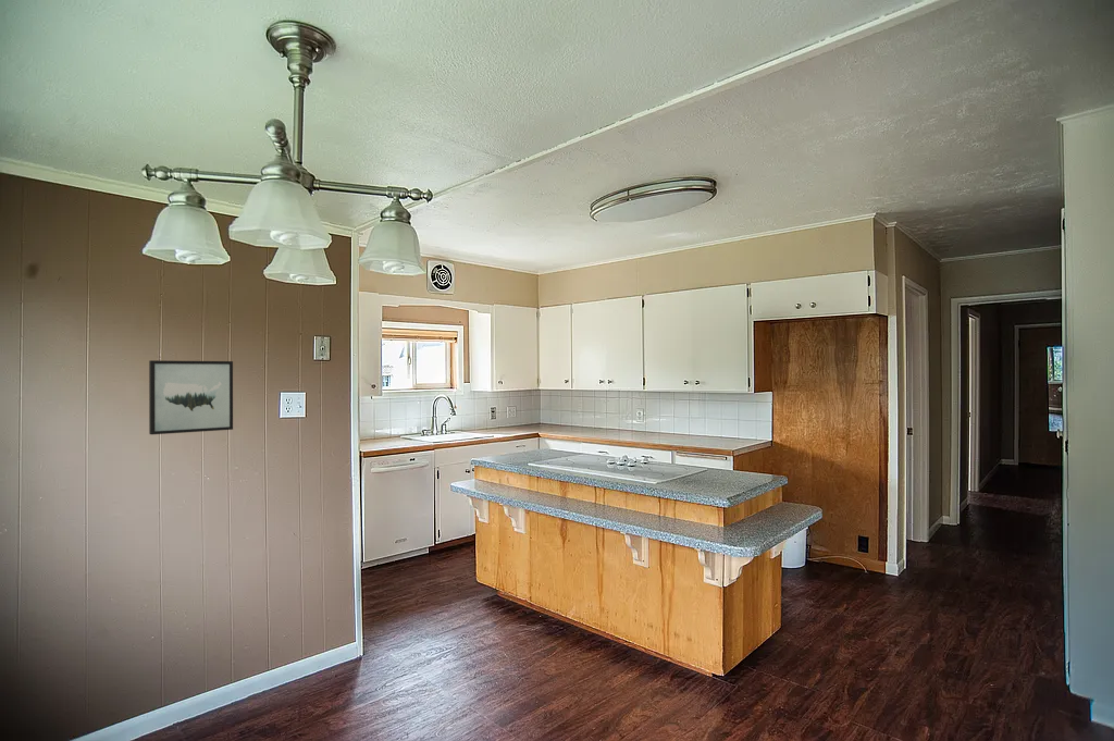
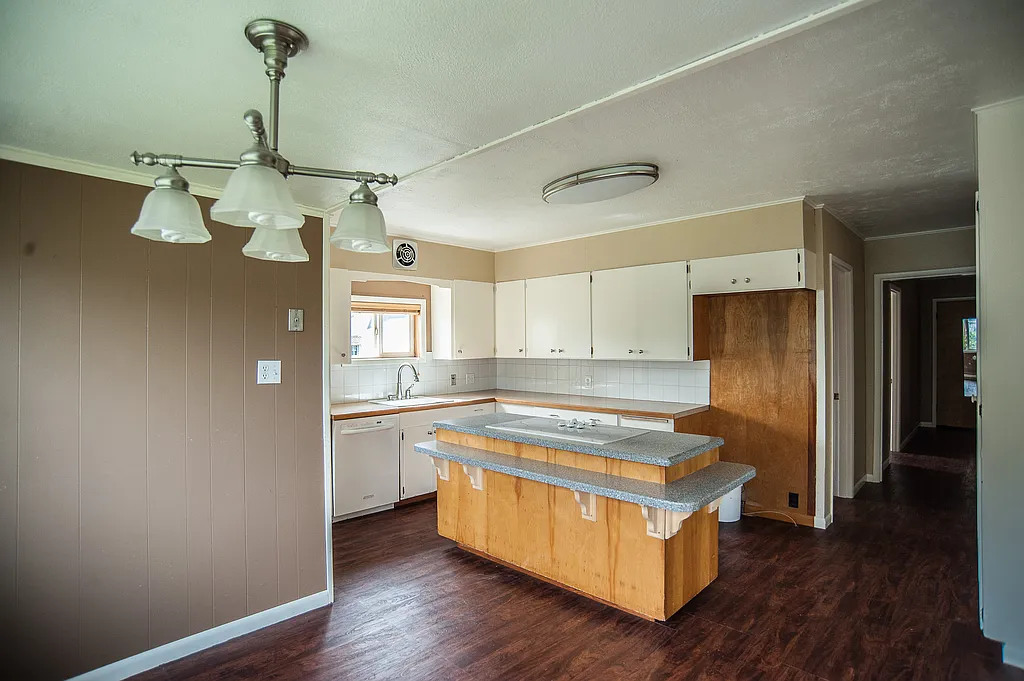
- wall art (193, 396)
